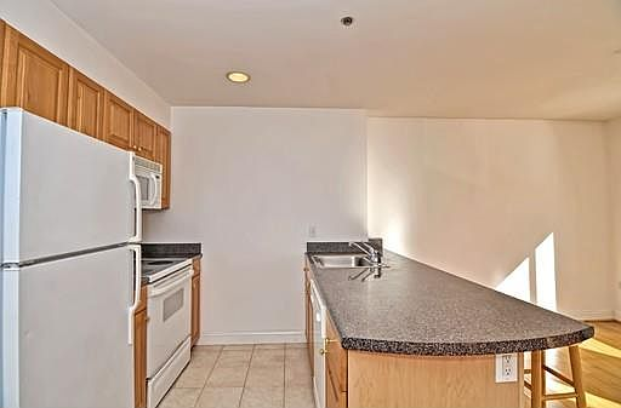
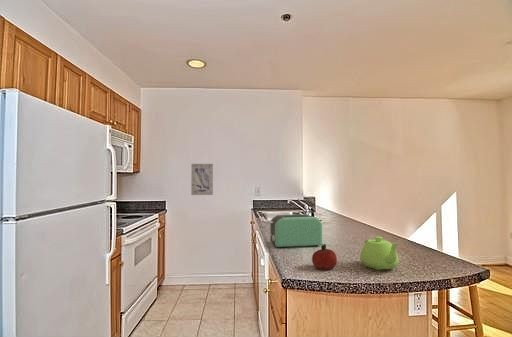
+ fruit (324, 255)
+ wall art (202, 179)
+ toaster (295, 230)
+ teapot (380, 252)
